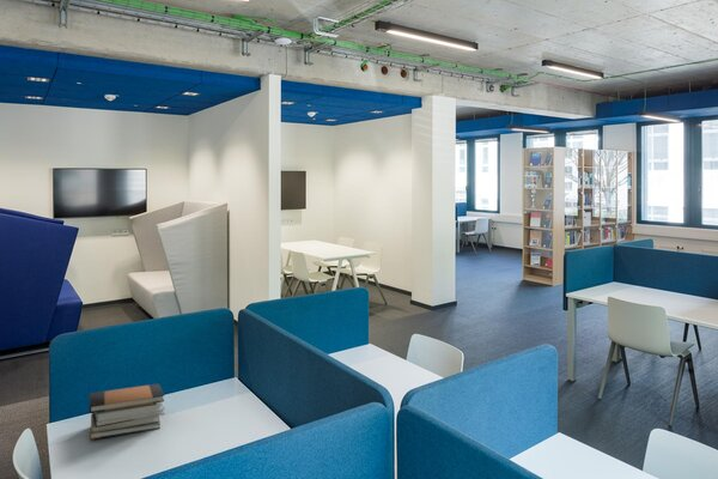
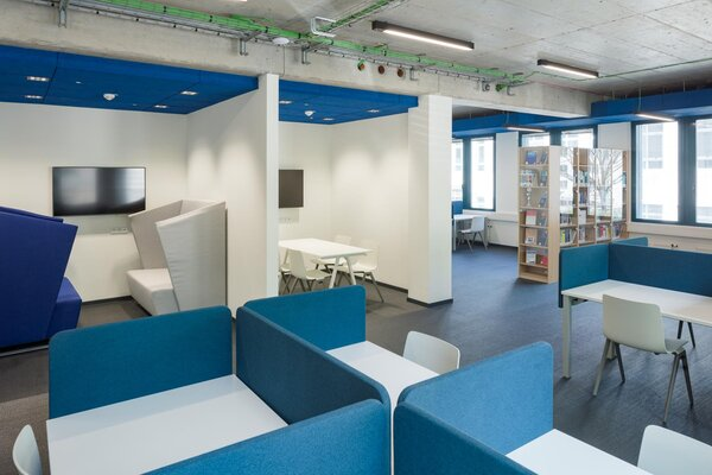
- book stack (127, 410)
